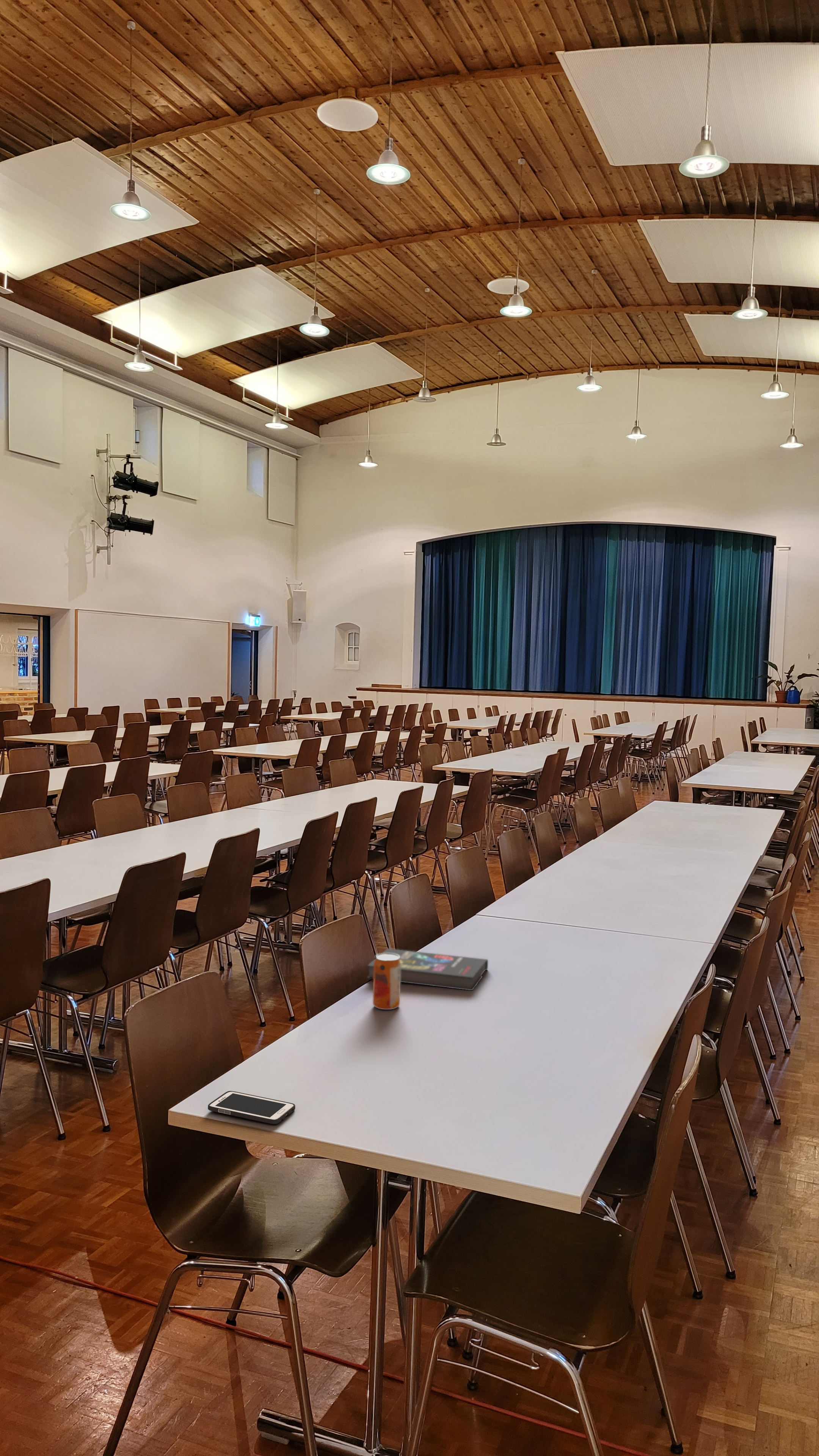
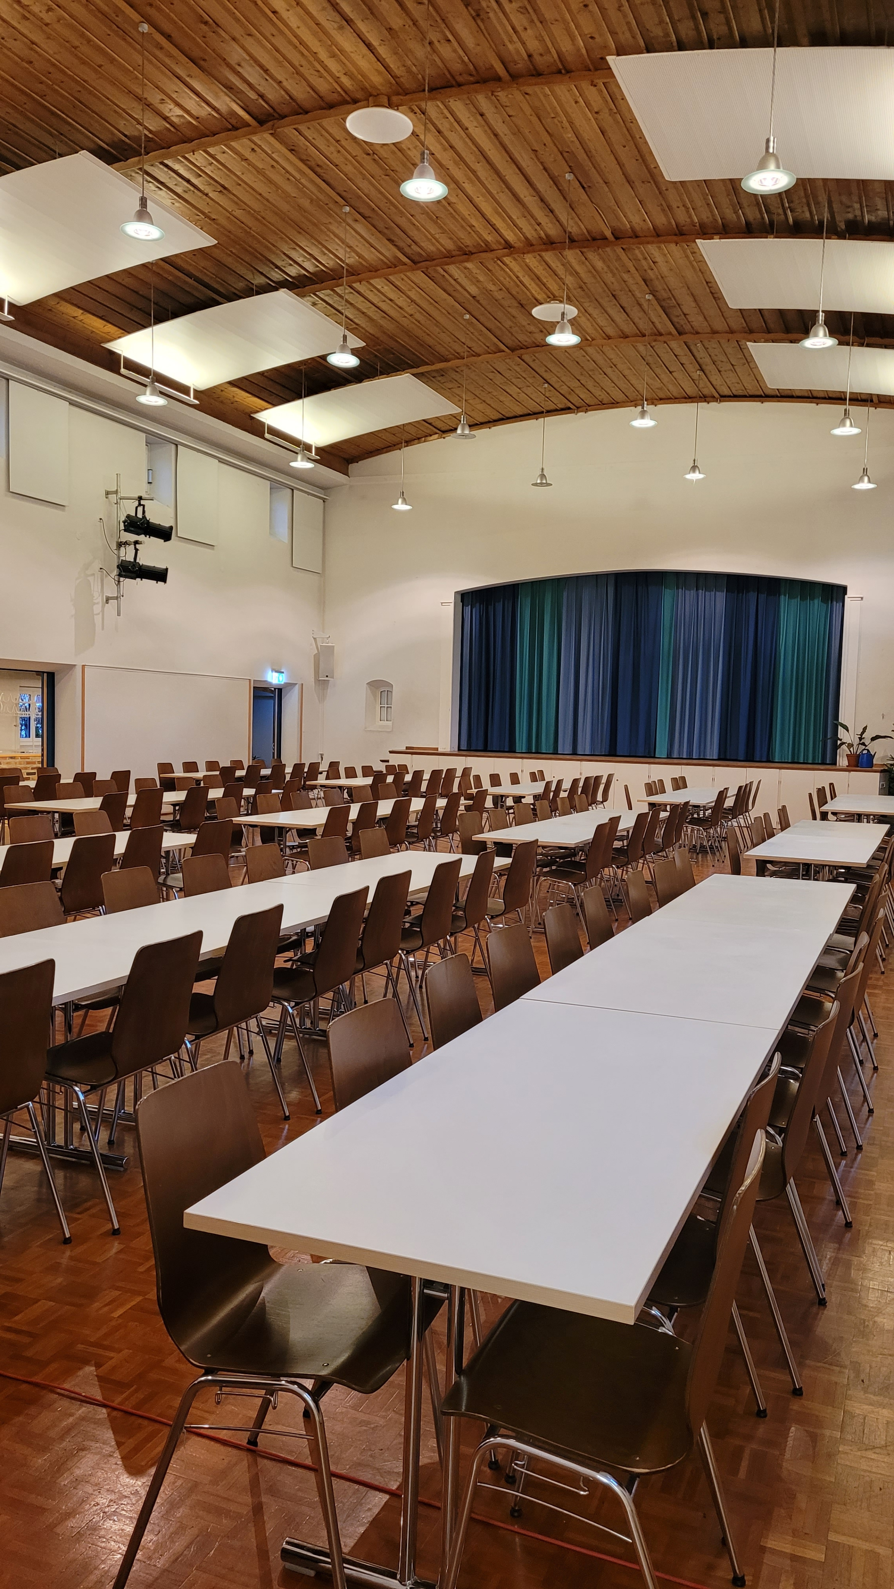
- beverage can (387, 981)
- cell phone (251, 1107)
- book (428, 968)
